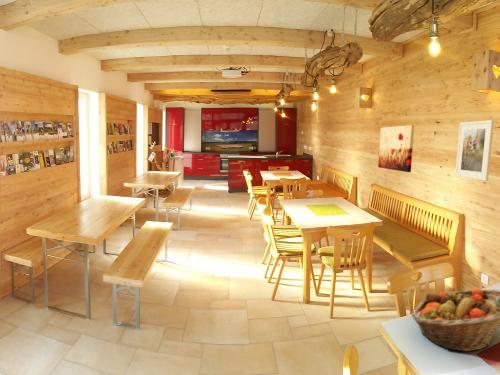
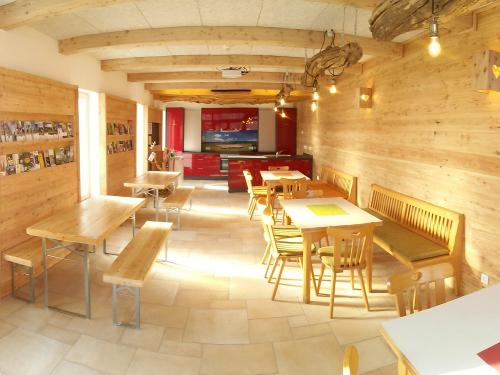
- fruit basket (461, 313)
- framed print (473, 150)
- wall art (394, 148)
